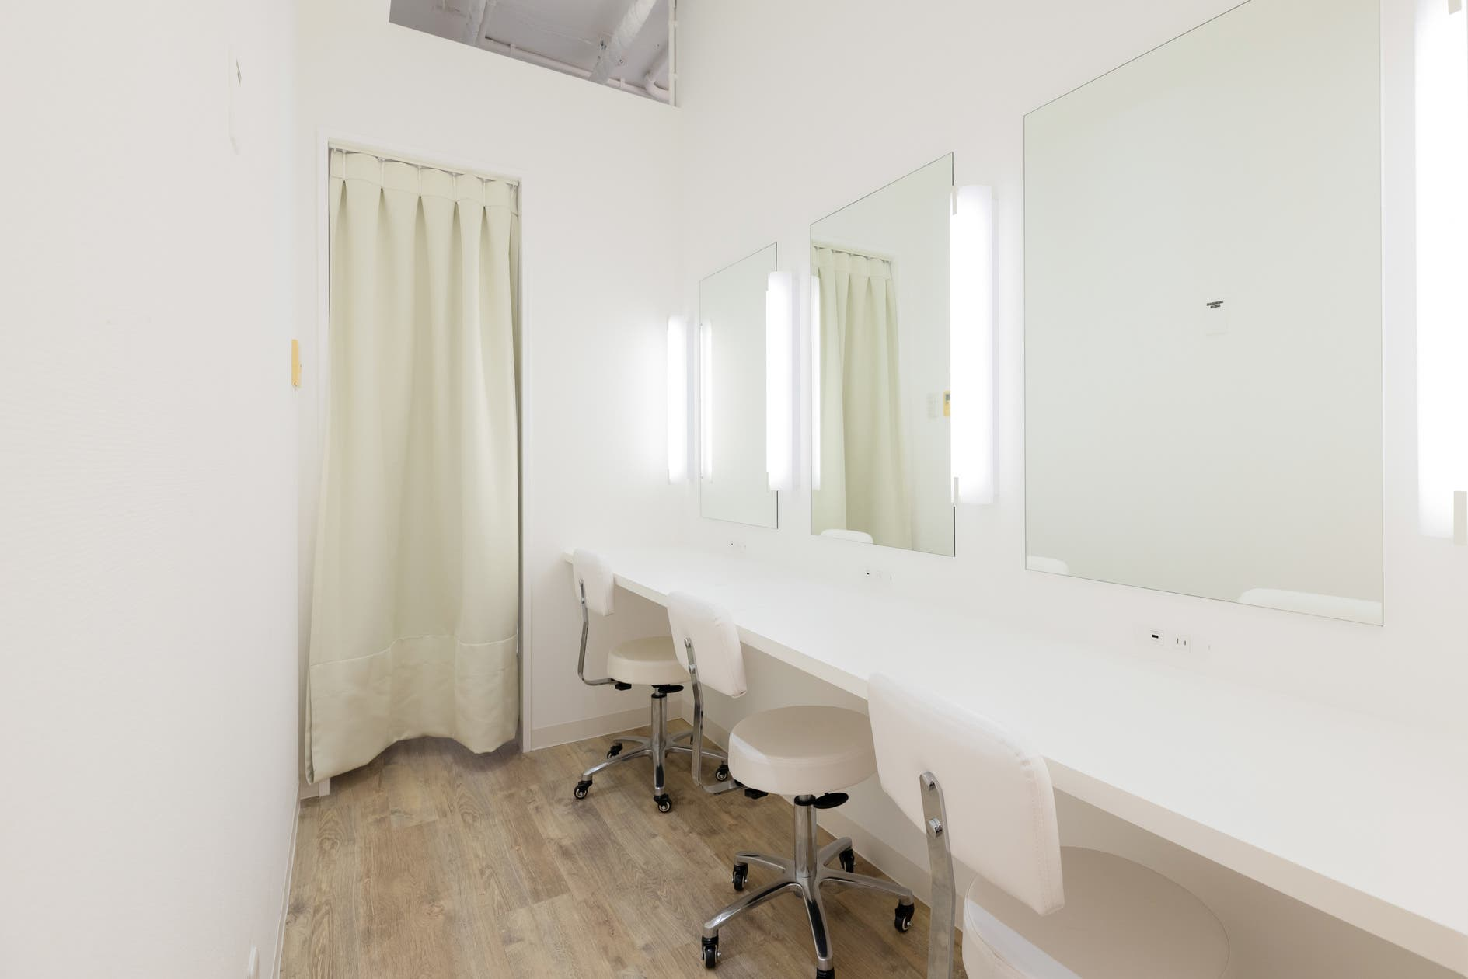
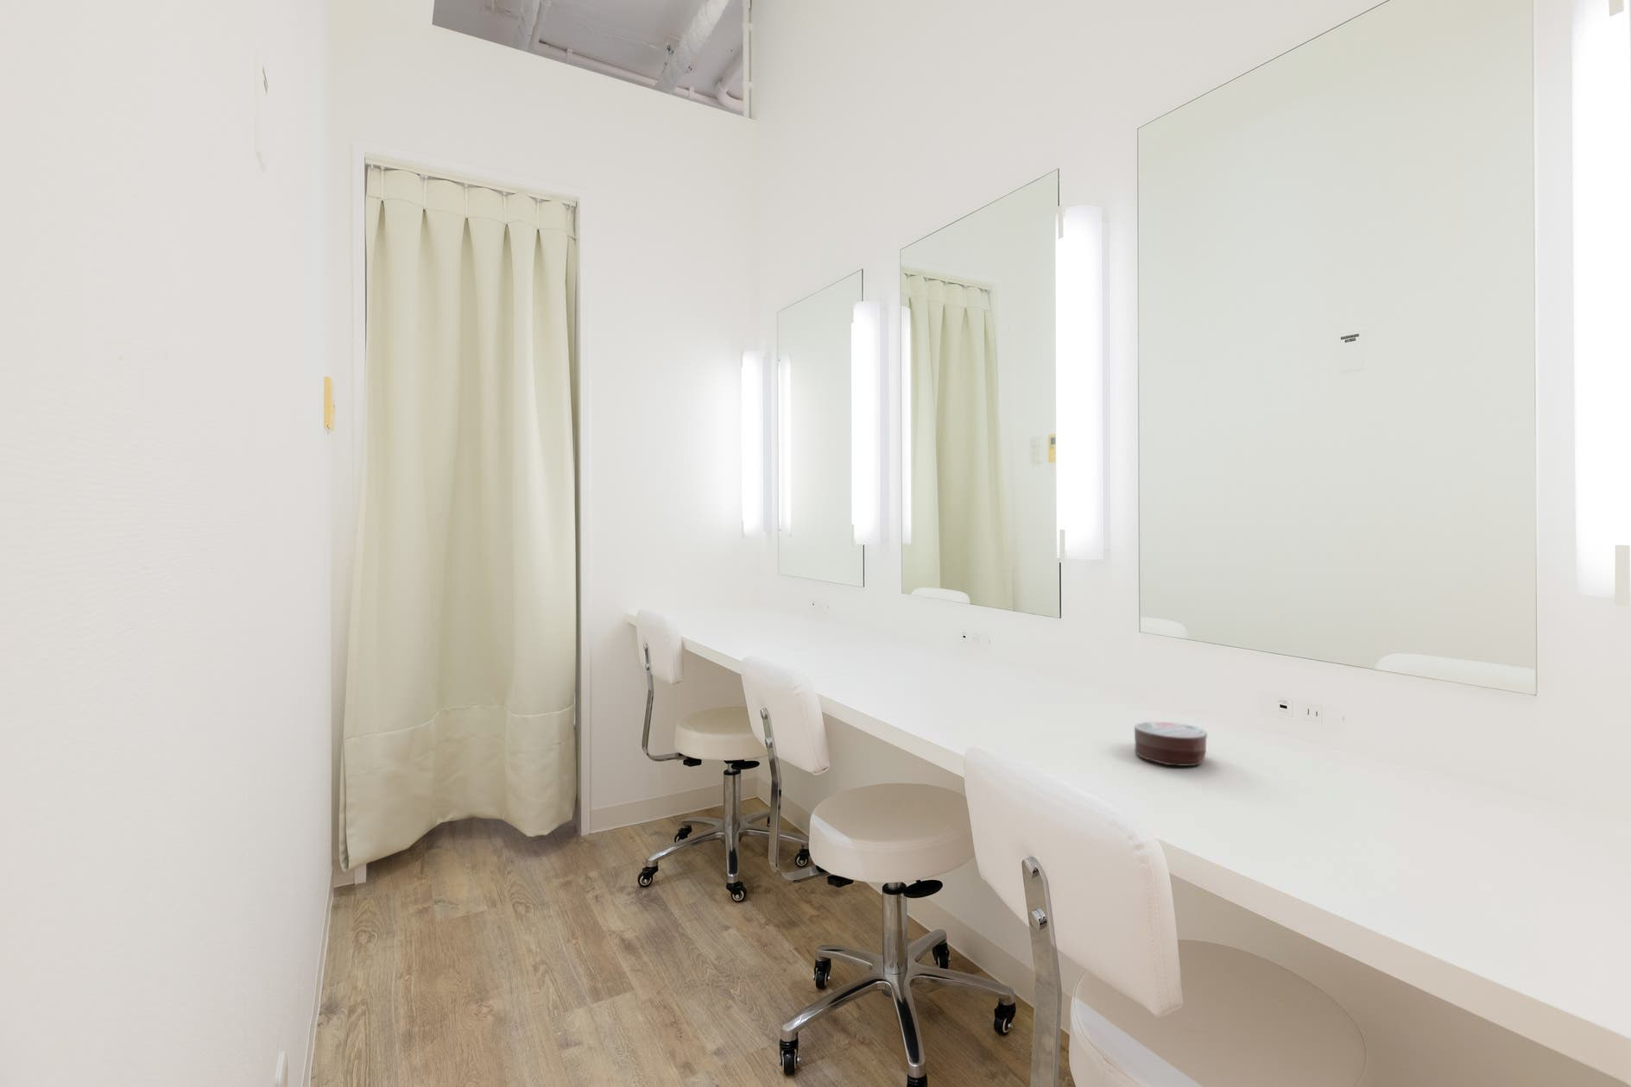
+ cosmetic container (1170, 742)
